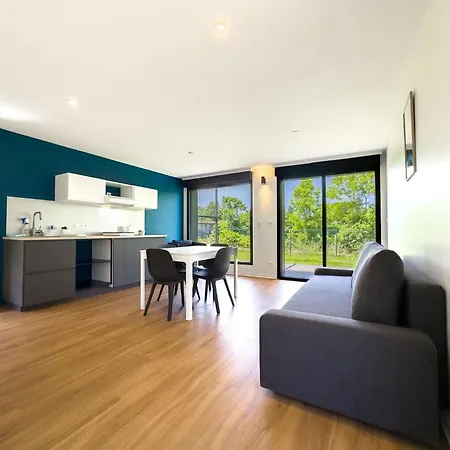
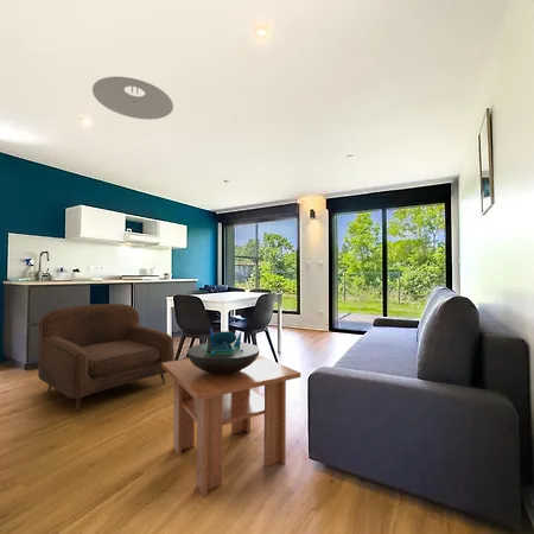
+ ceiling light (134, 100)
+ coffee table (227, 411)
+ armchair (108, 347)
+ decorative bowl (223, 349)
